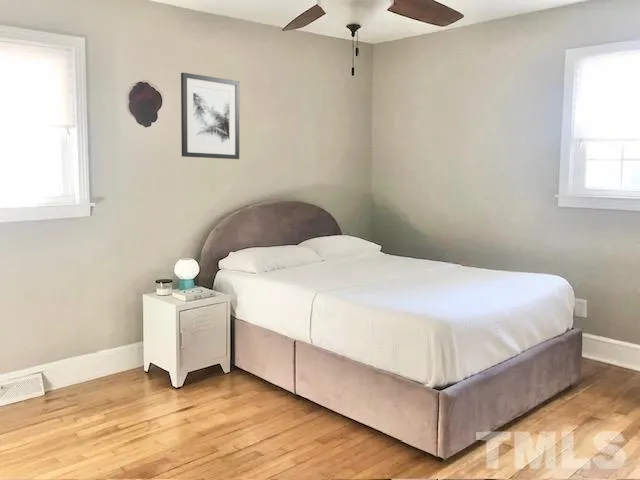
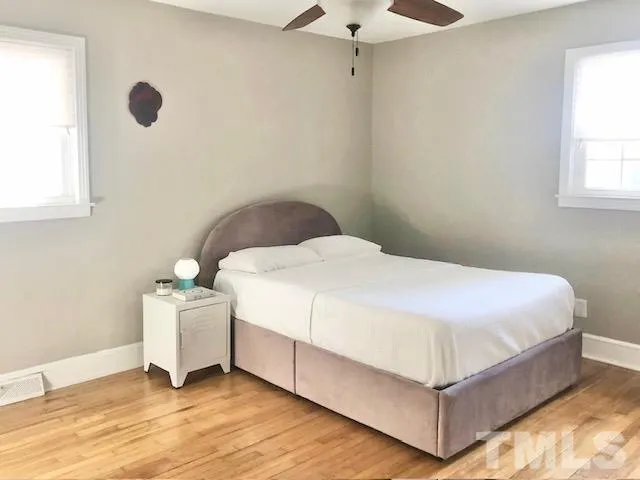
- wall art (211, 117)
